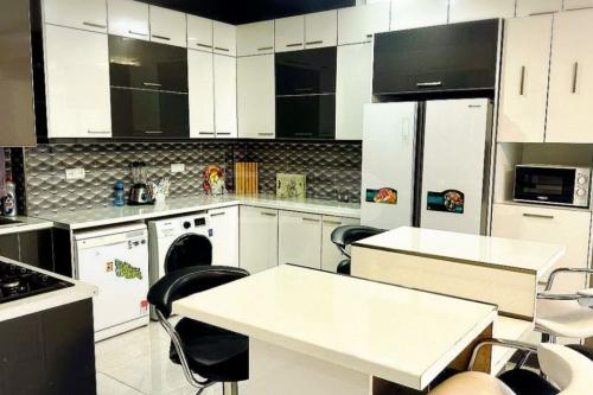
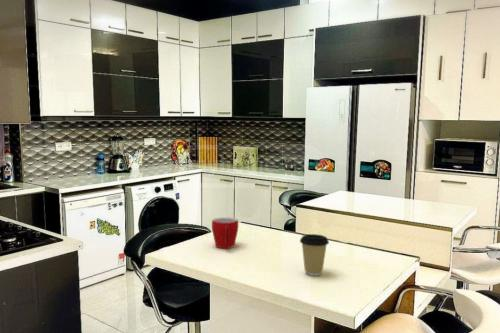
+ coffee cup (314, 254)
+ mug (225, 234)
